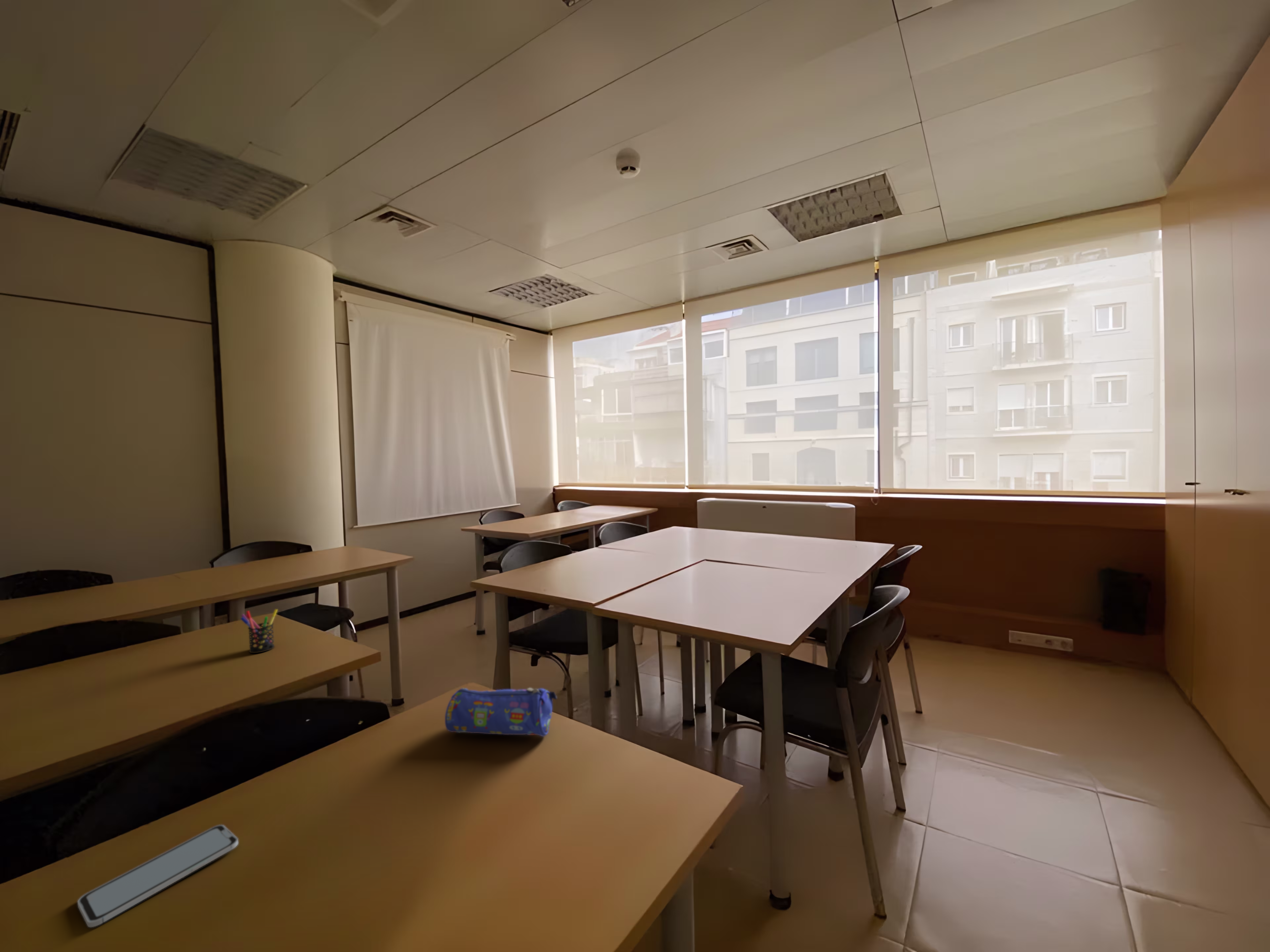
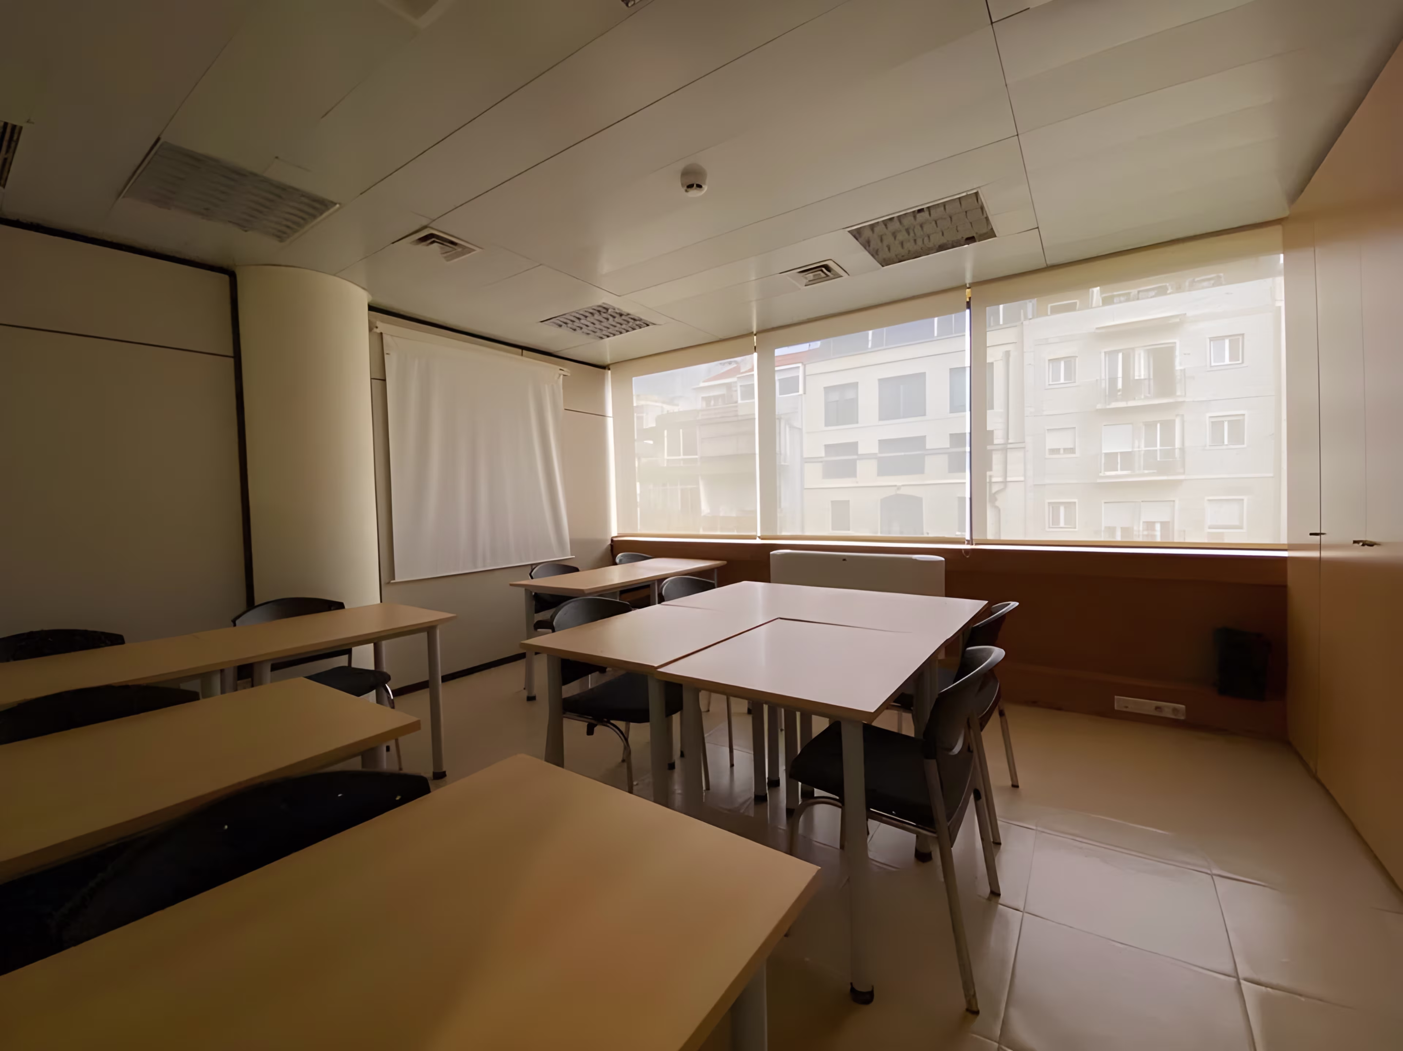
- smartphone (163, 870)
- pencil case (501, 710)
- pen holder (261, 629)
